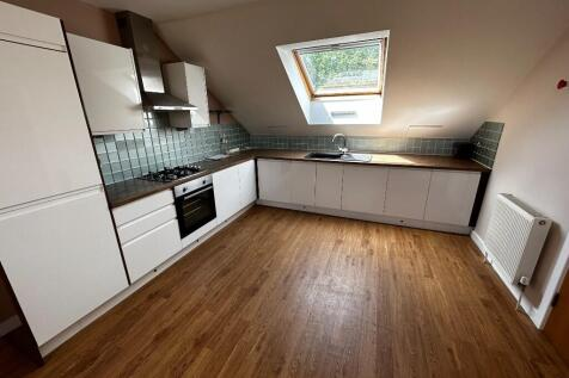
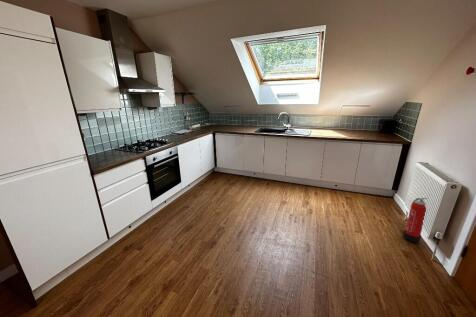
+ fire extinguisher (415, 216)
